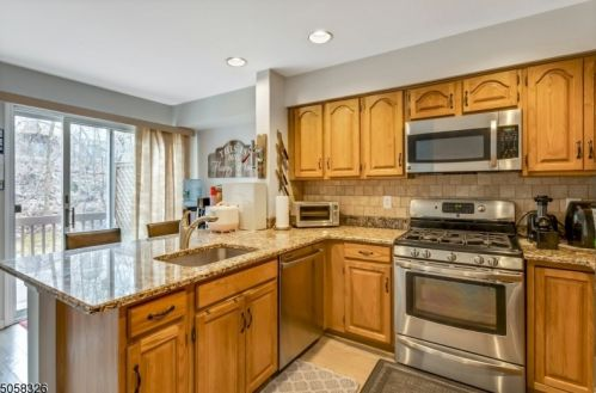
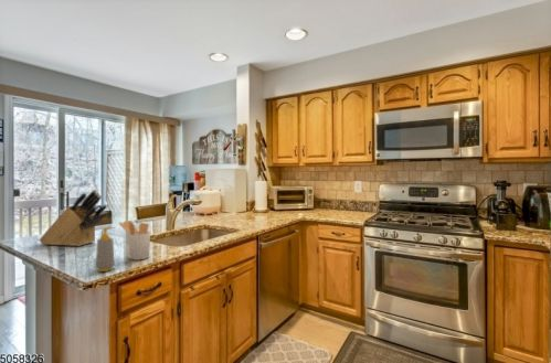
+ utensil holder (135, 238)
+ soap bottle (105, 248)
+ knife block (74, 216)
